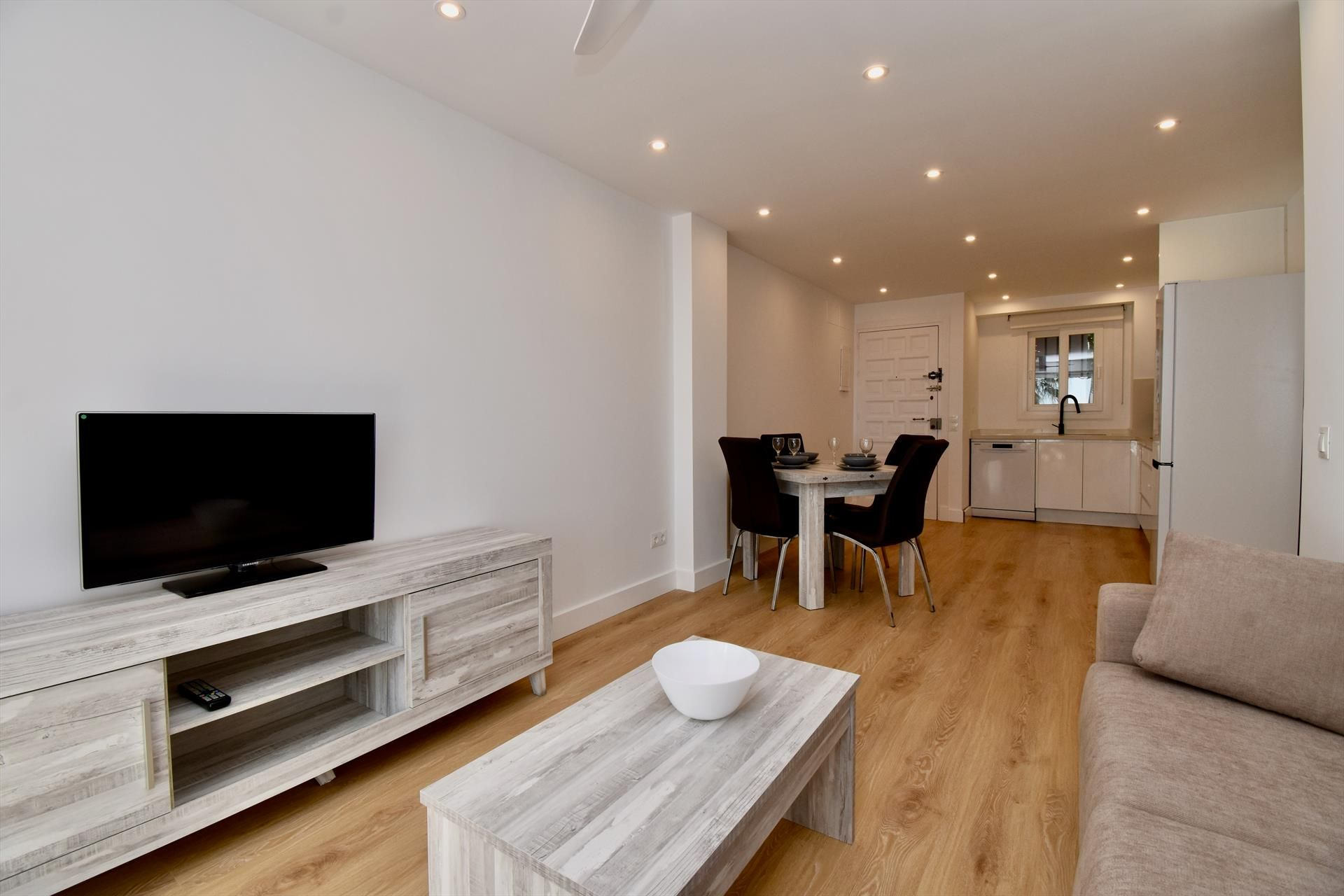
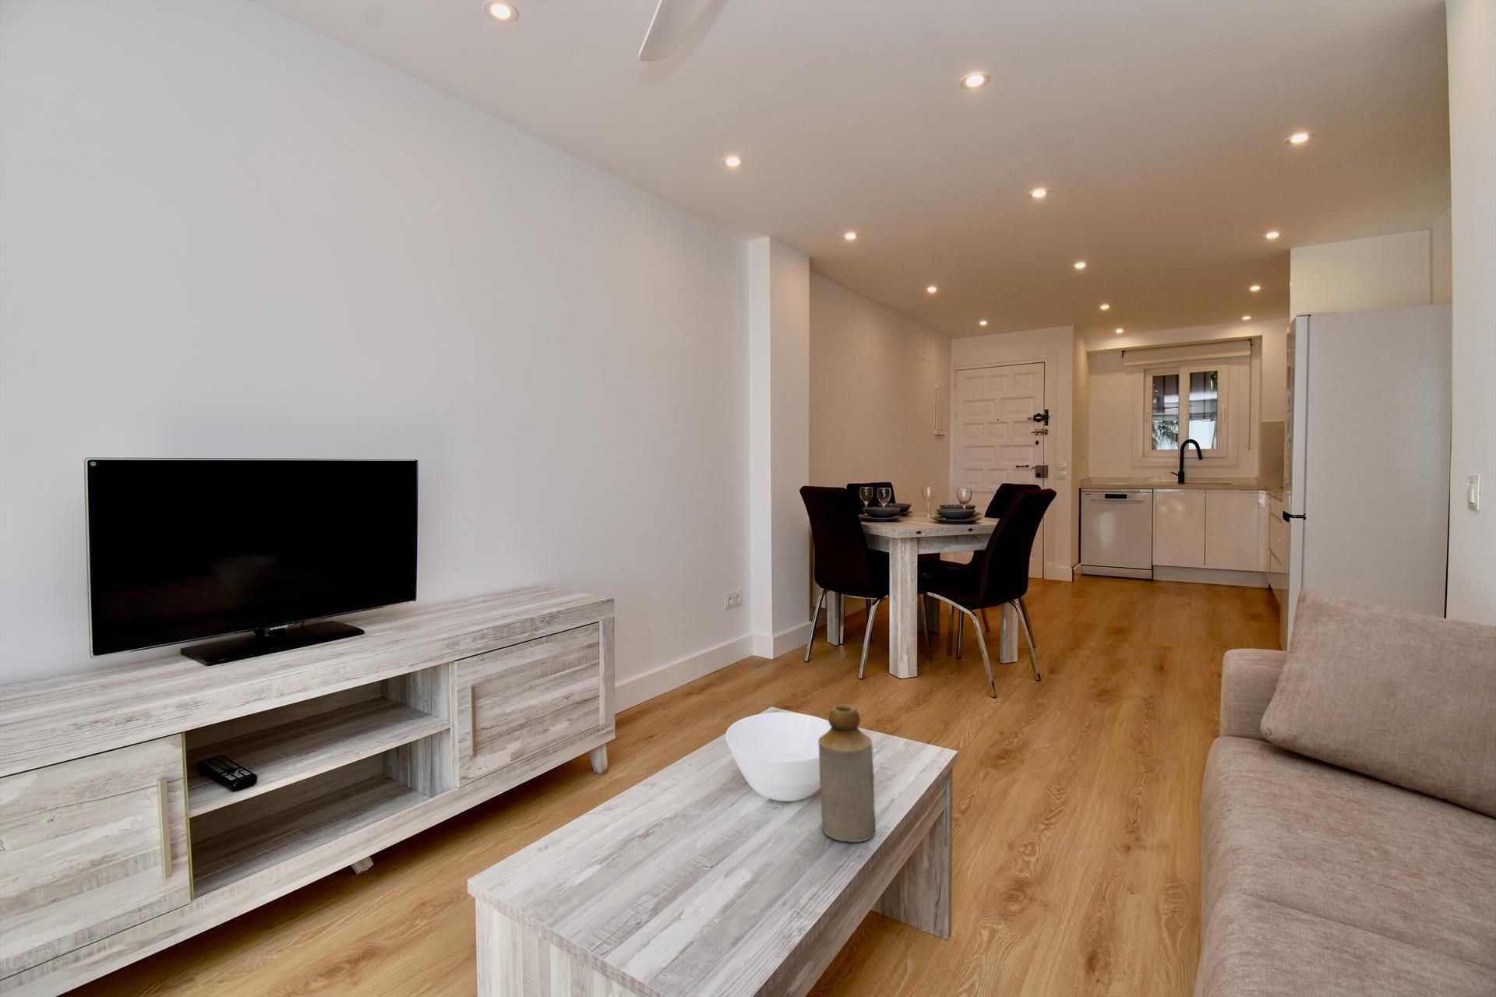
+ bottle (846, 768)
